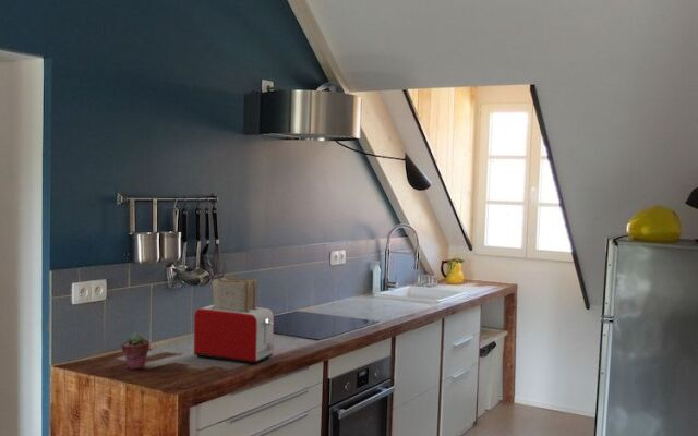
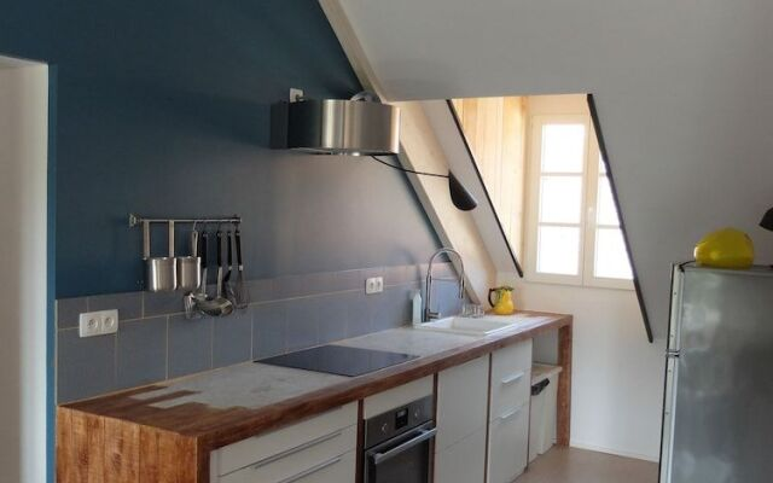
- potted succulent (135, 349)
- toaster (237, 317)
